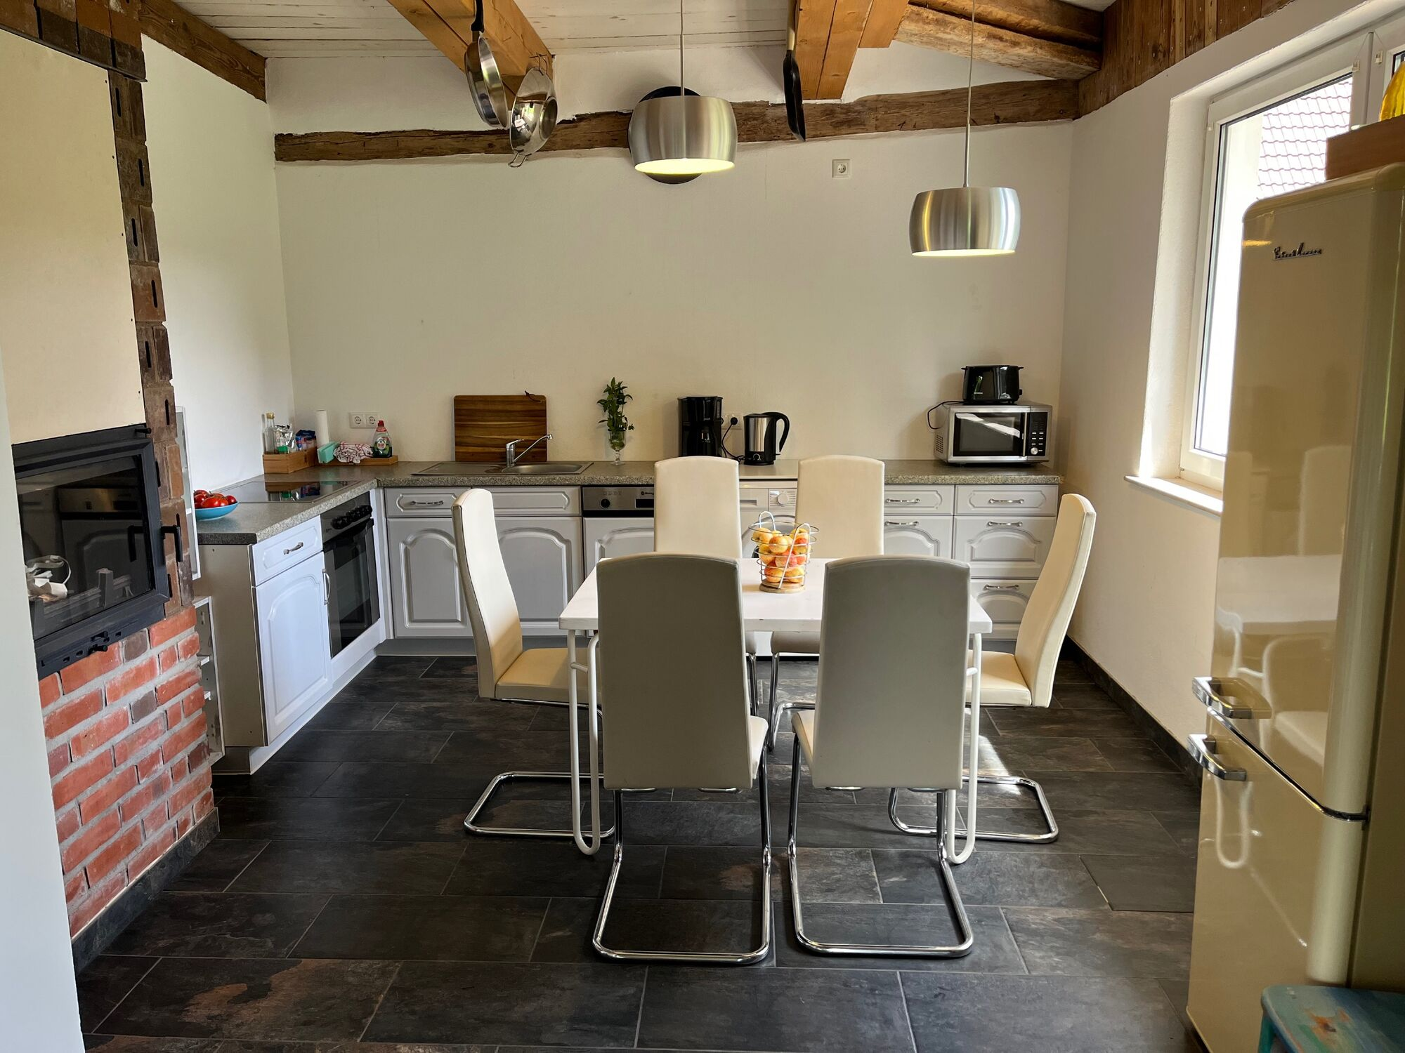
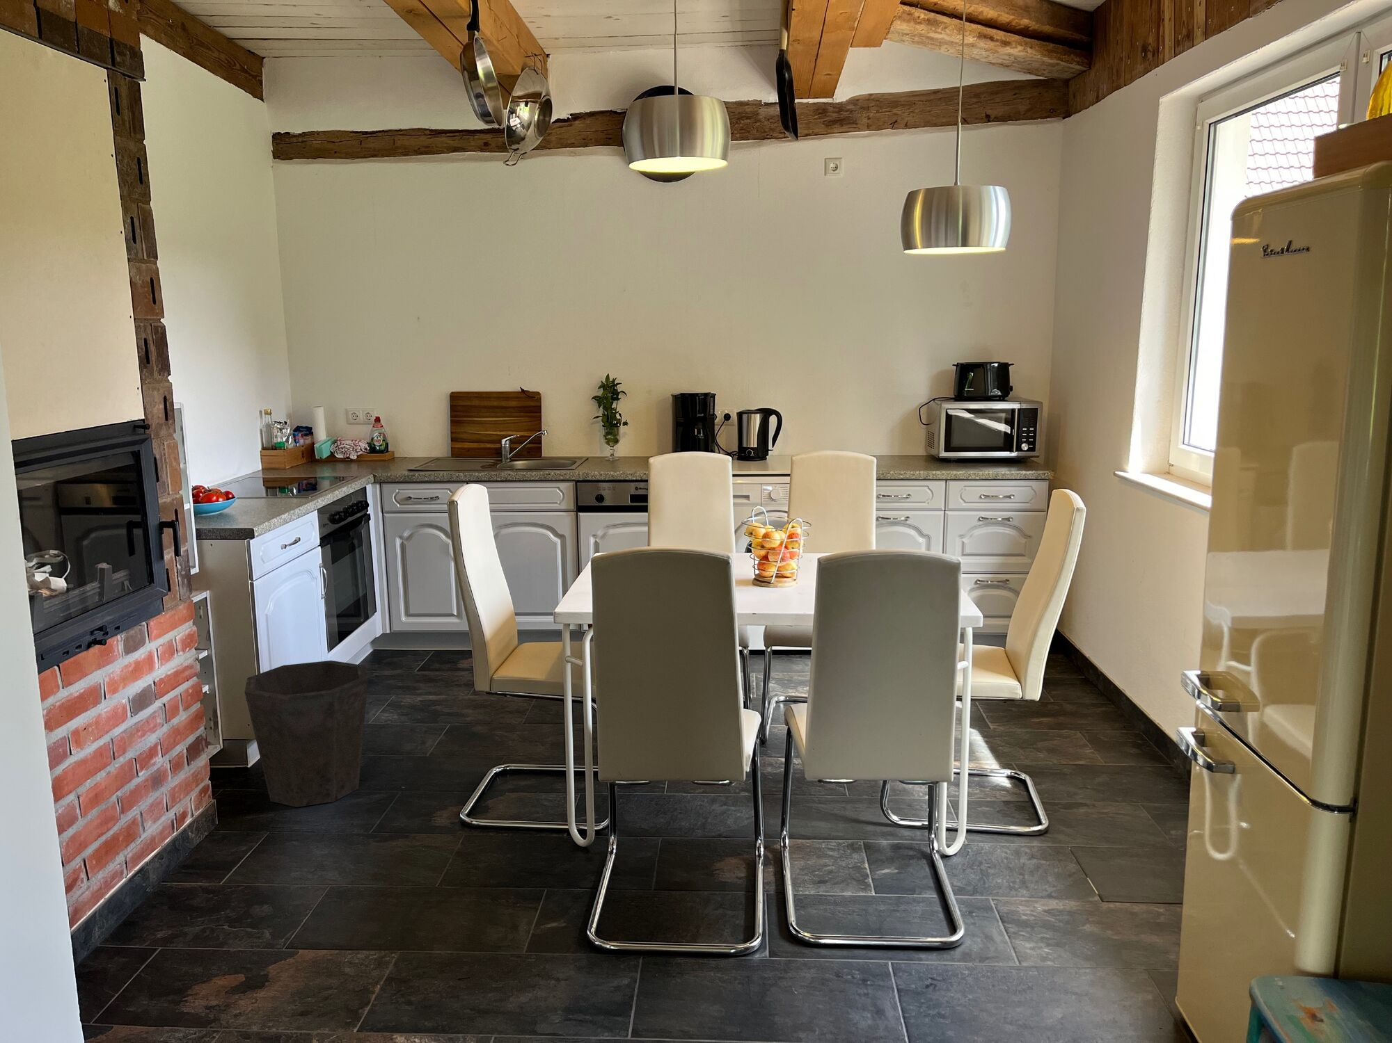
+ waste bin (311, 734)
